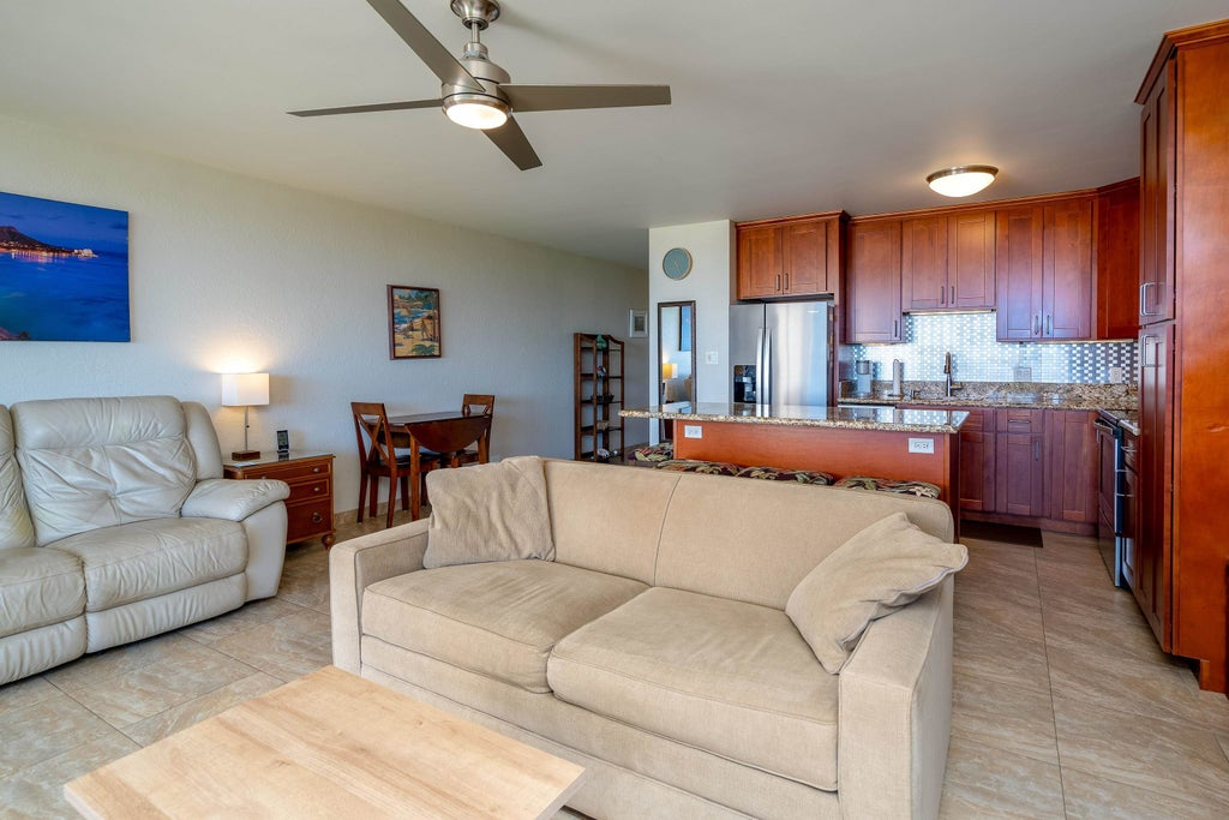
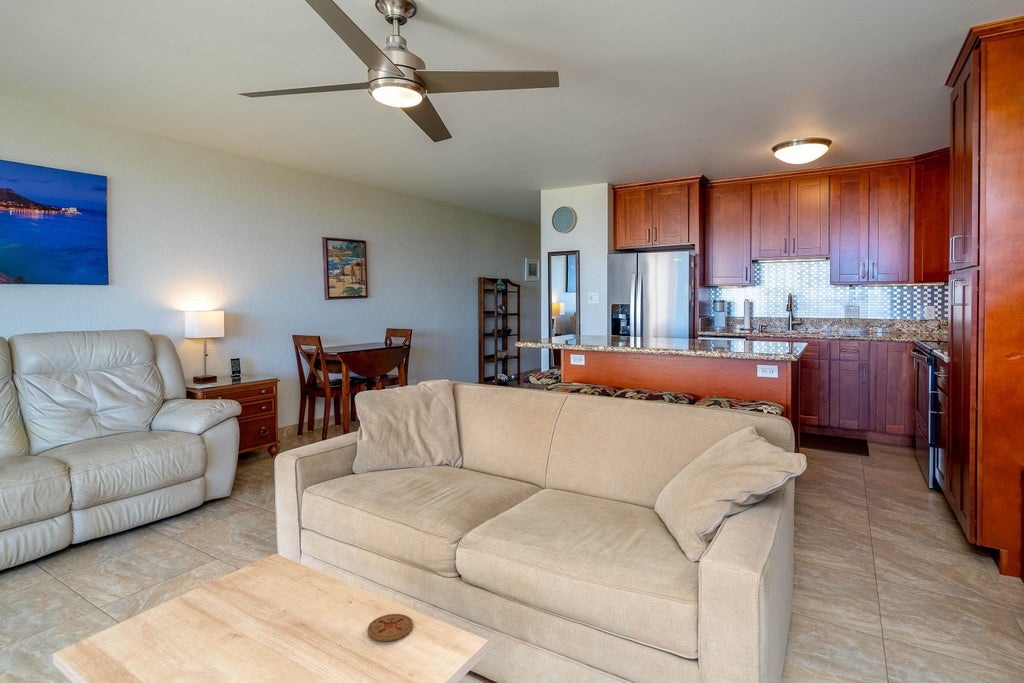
+ coaster (390, 626)
